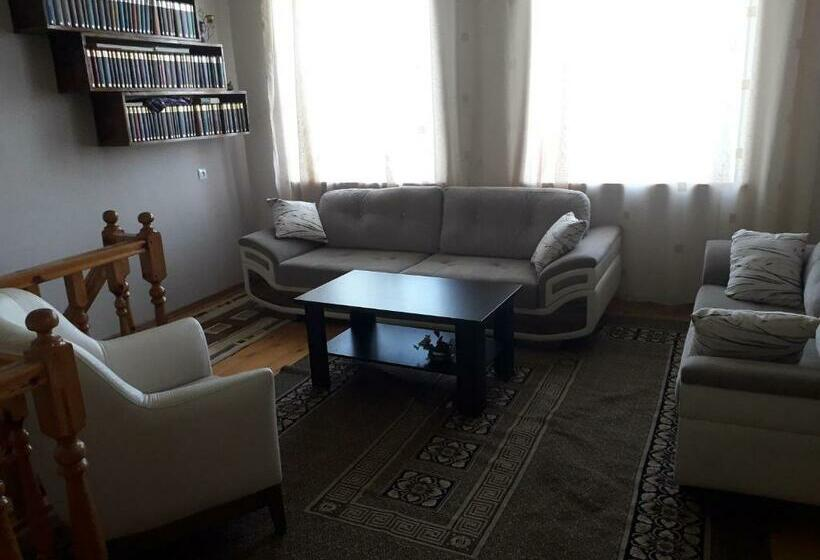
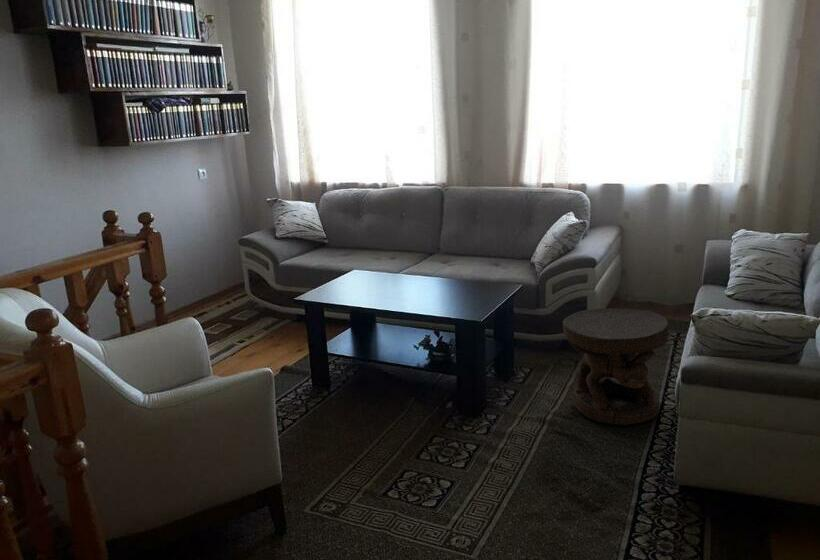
+ side table (615, 363)
